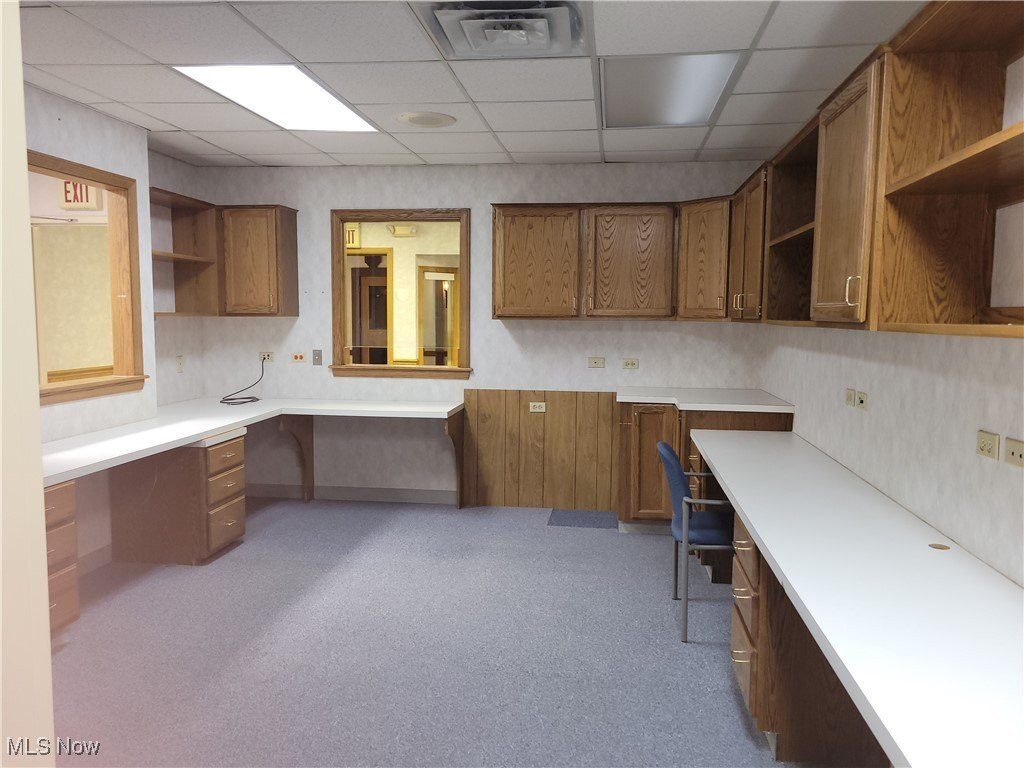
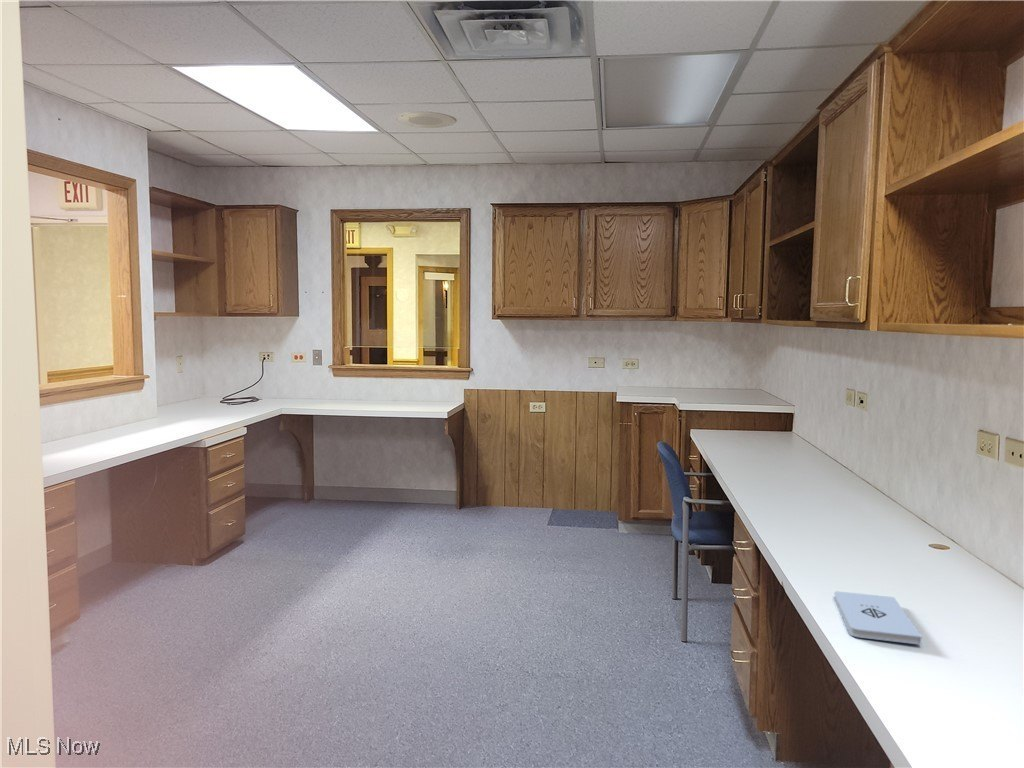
+ notepad (873, 615)
